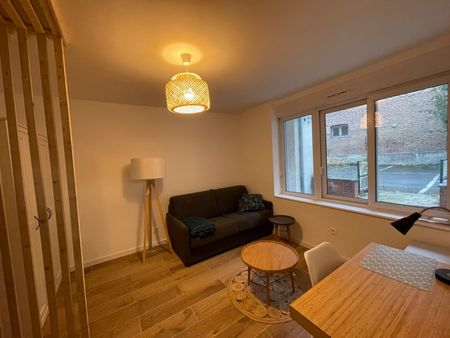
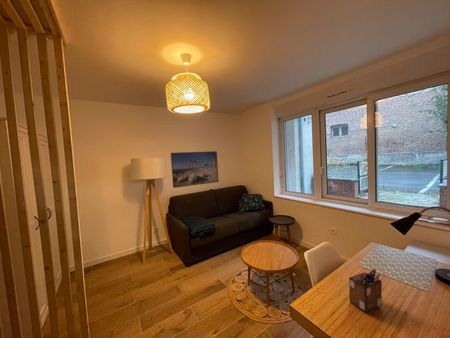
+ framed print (196, 168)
+ desk organizer (365, 286)
